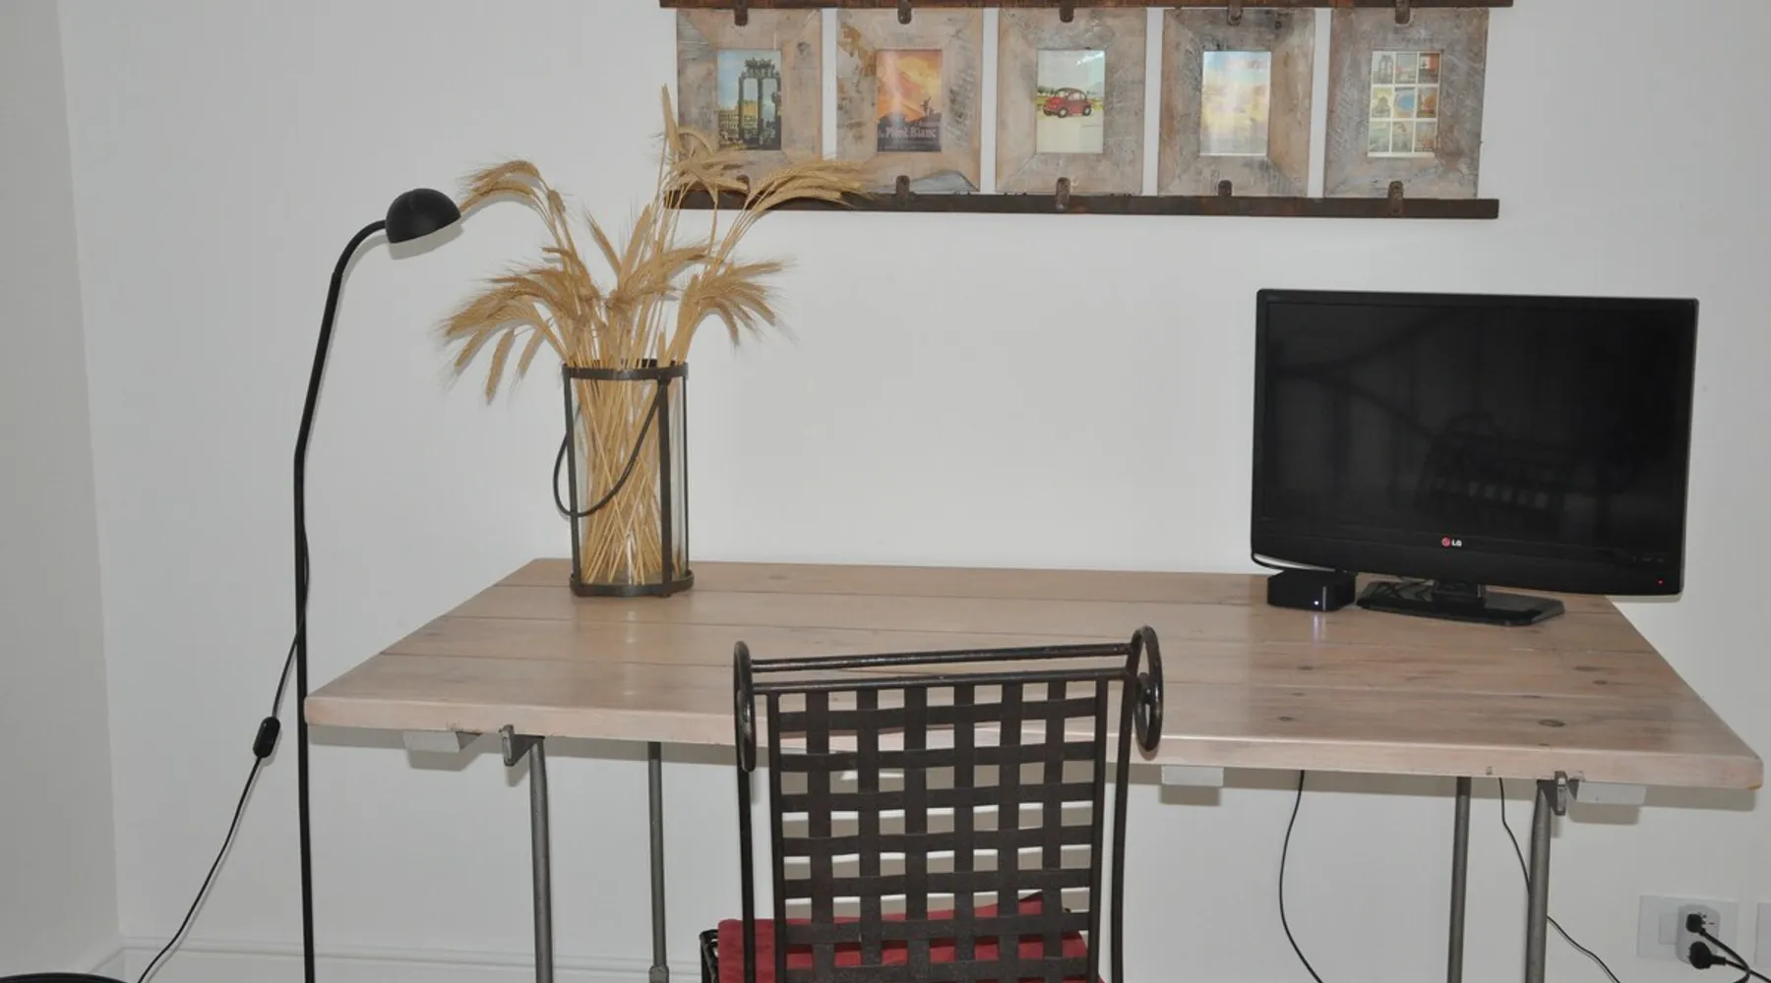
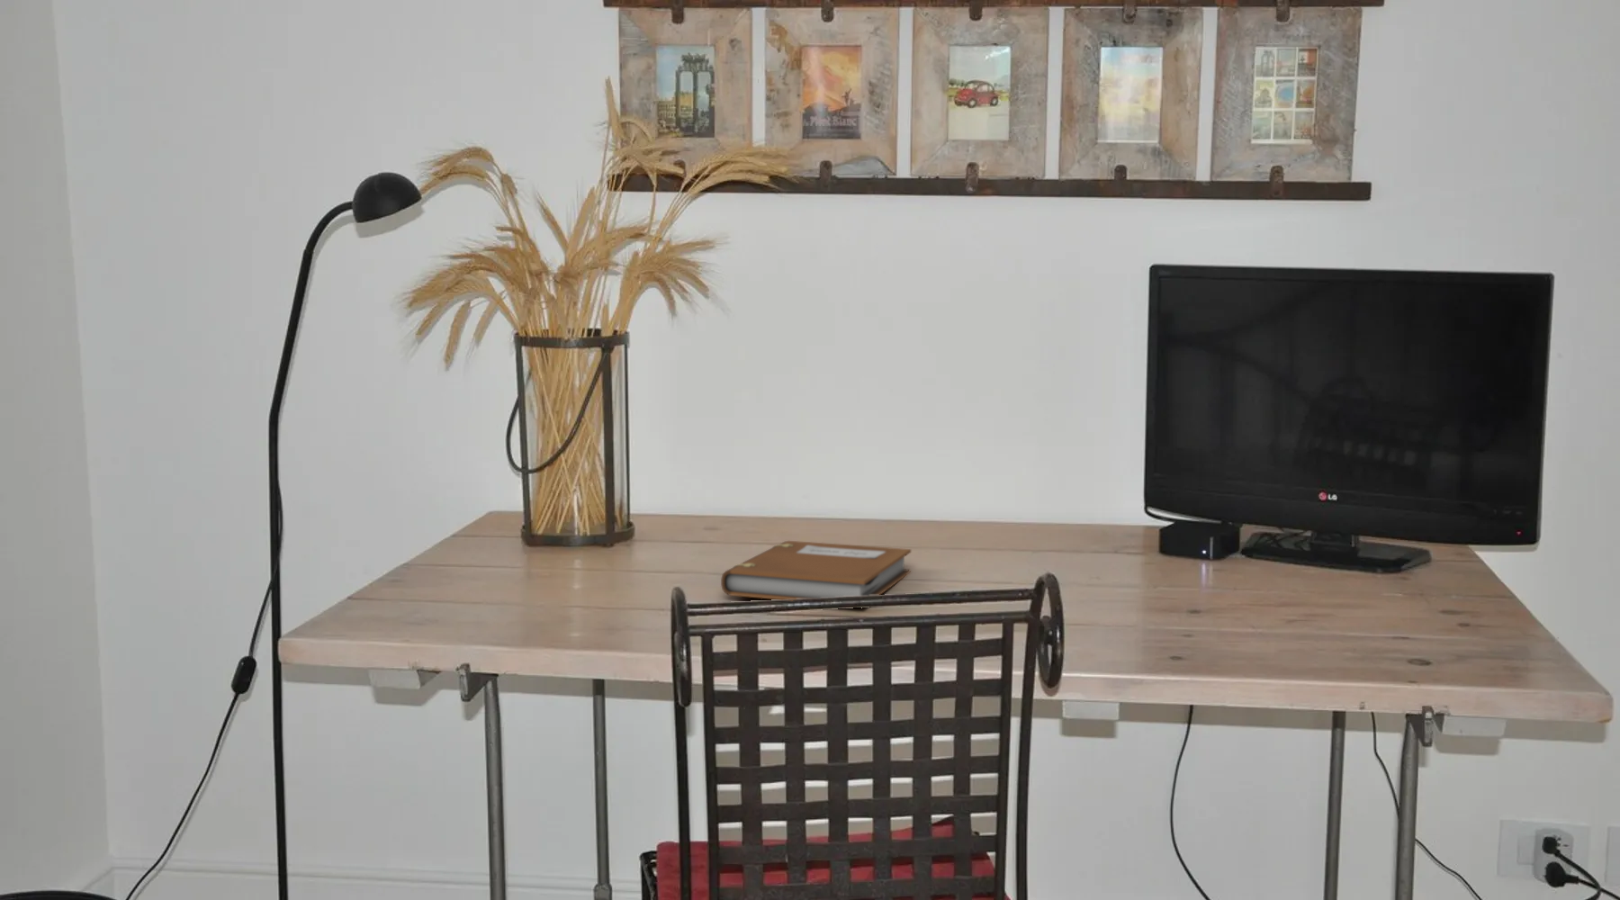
+ notebook (820, 570)
